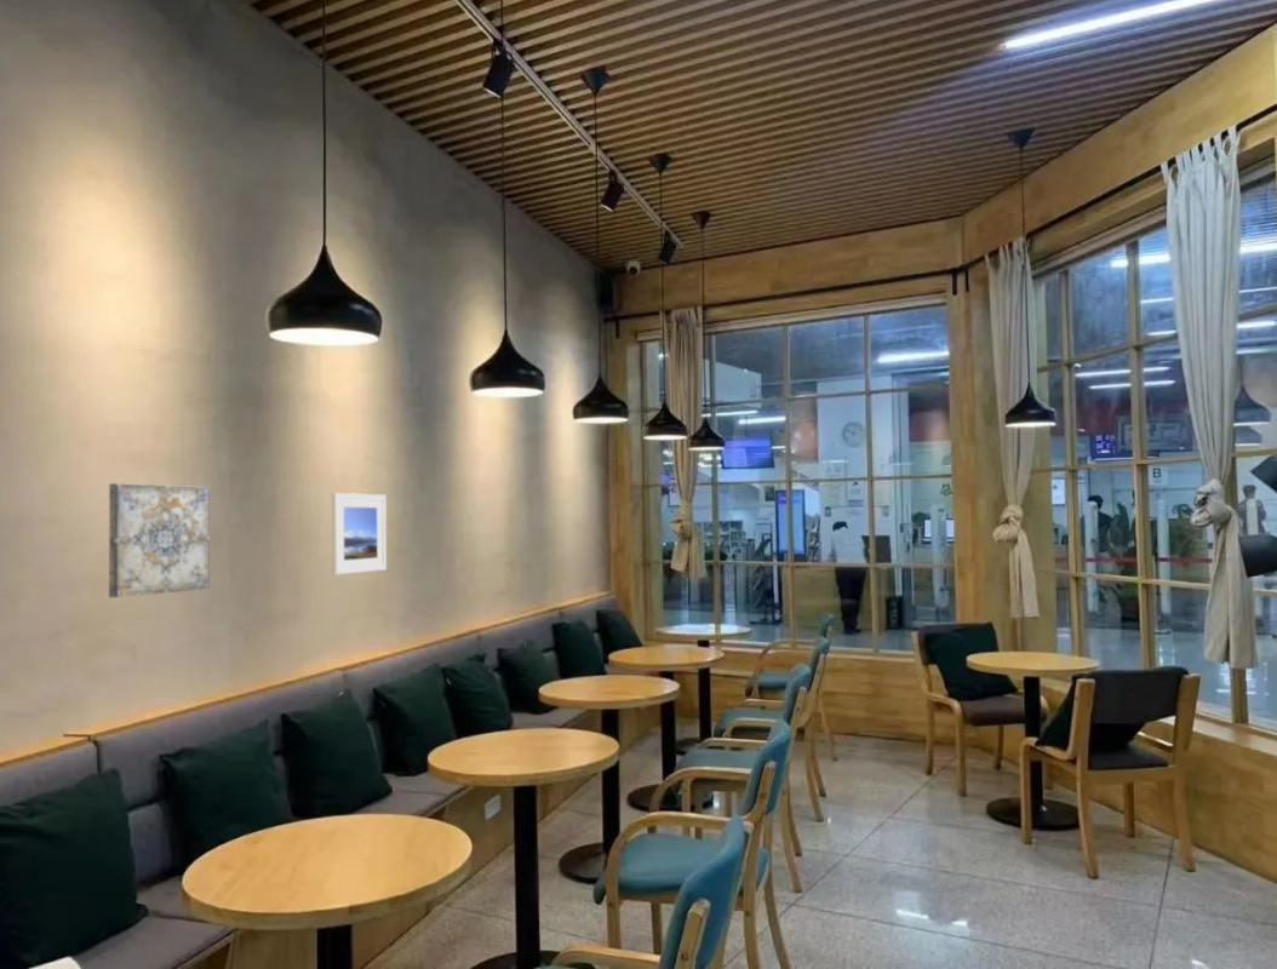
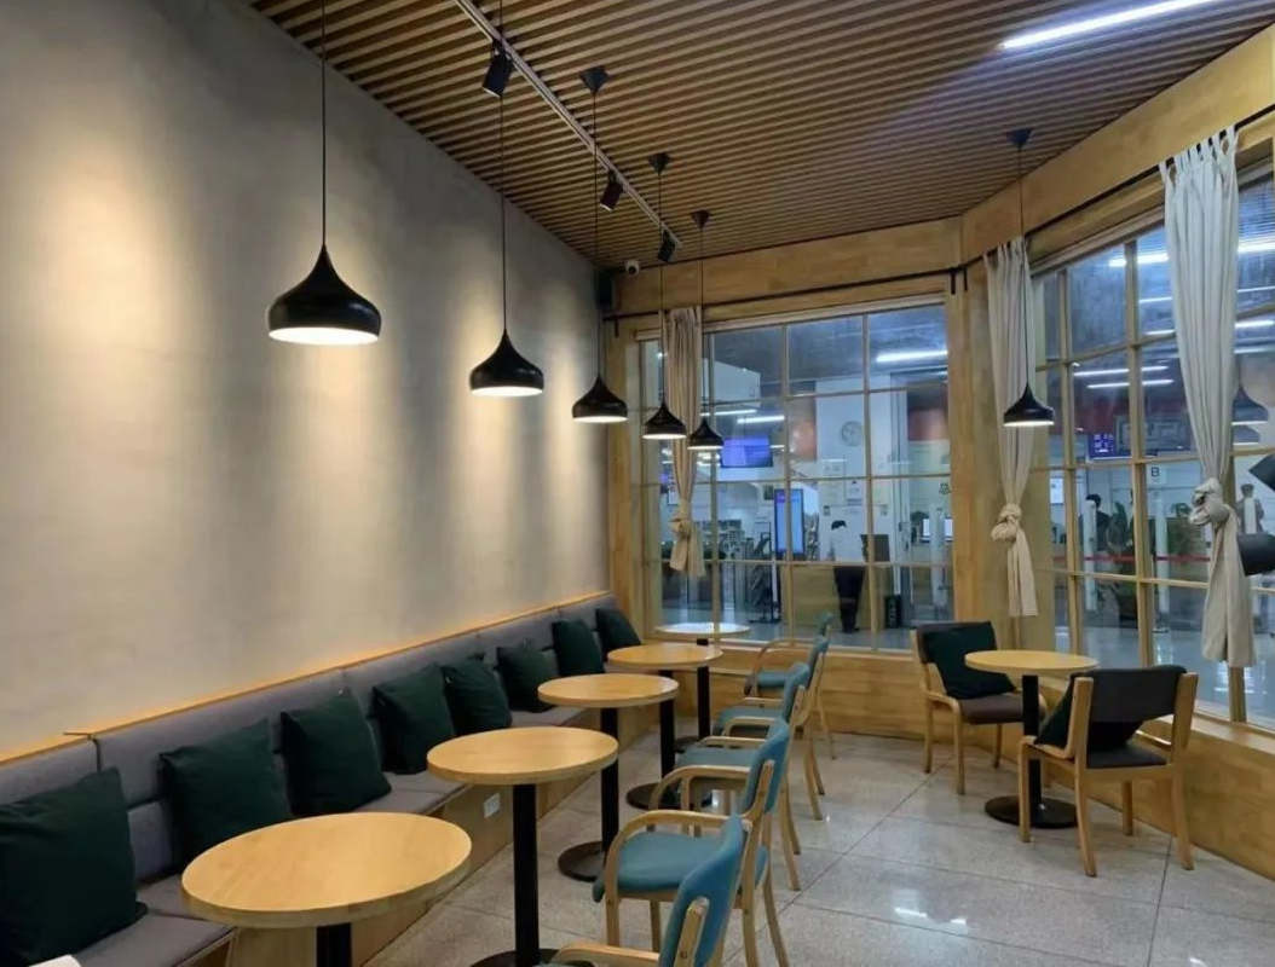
- wall art (161, 538)
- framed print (360, 533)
